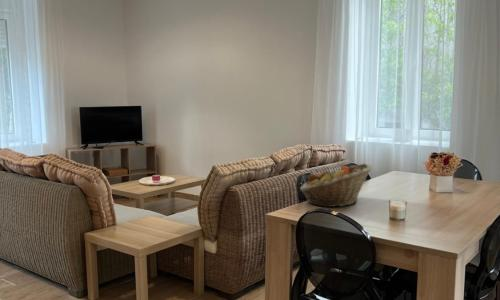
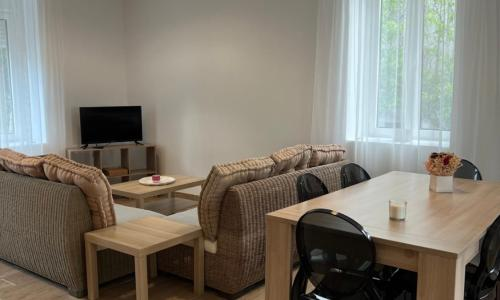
- fruit basket (335, 183)
